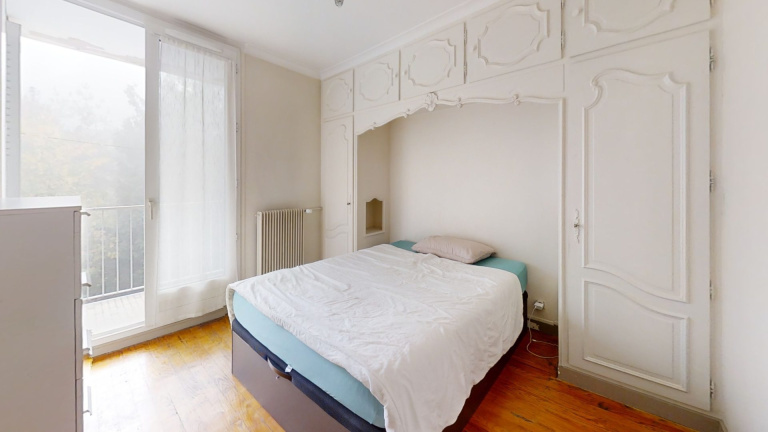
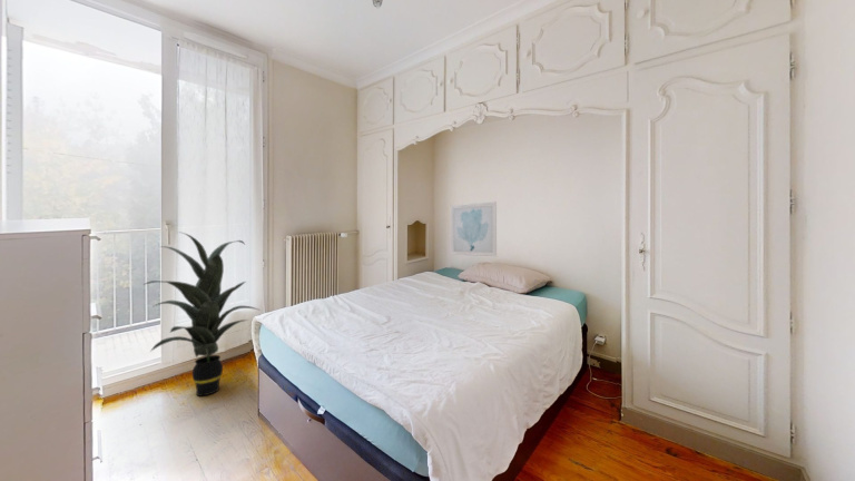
+ indoor plant (199, 312)
+ wall art (472, 229)
